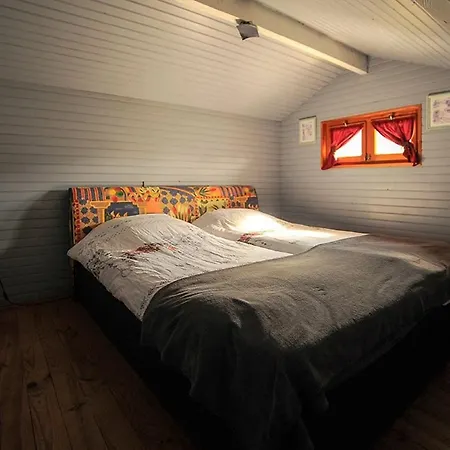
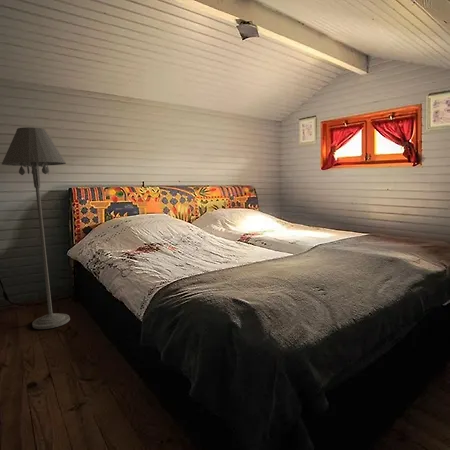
+ floor lamp (41, 228)
